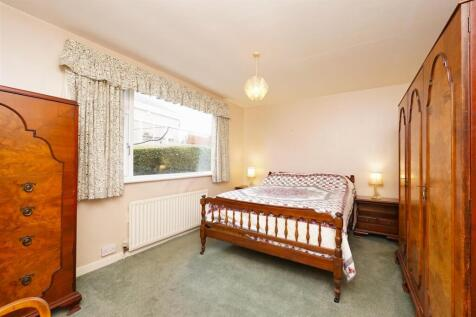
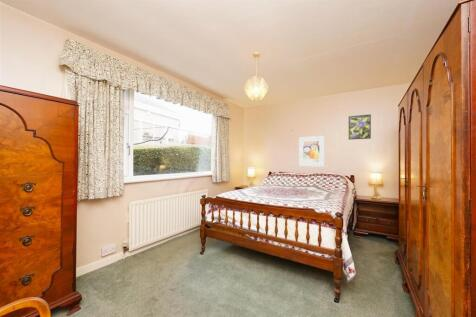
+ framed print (359, 127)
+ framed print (311, 151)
